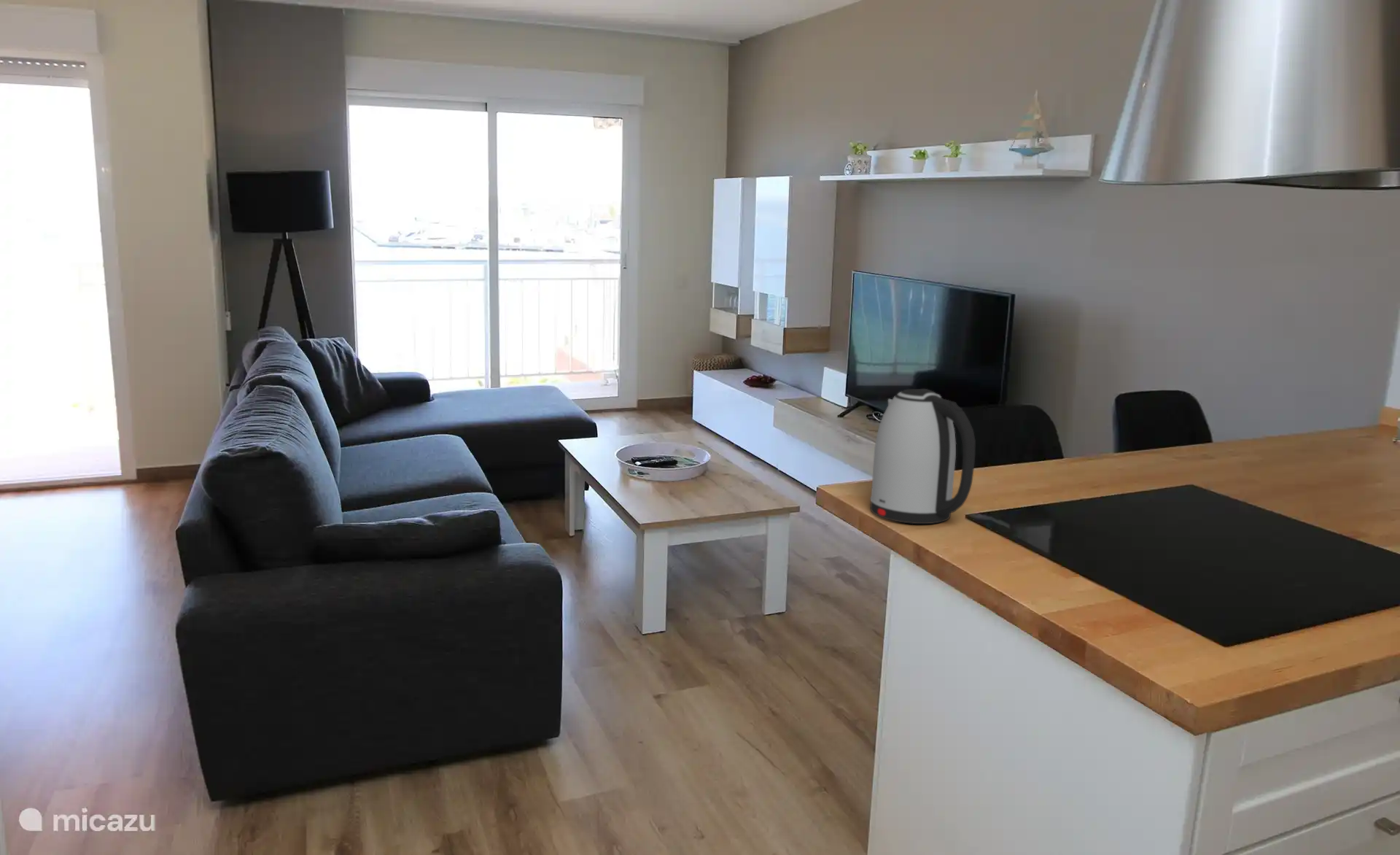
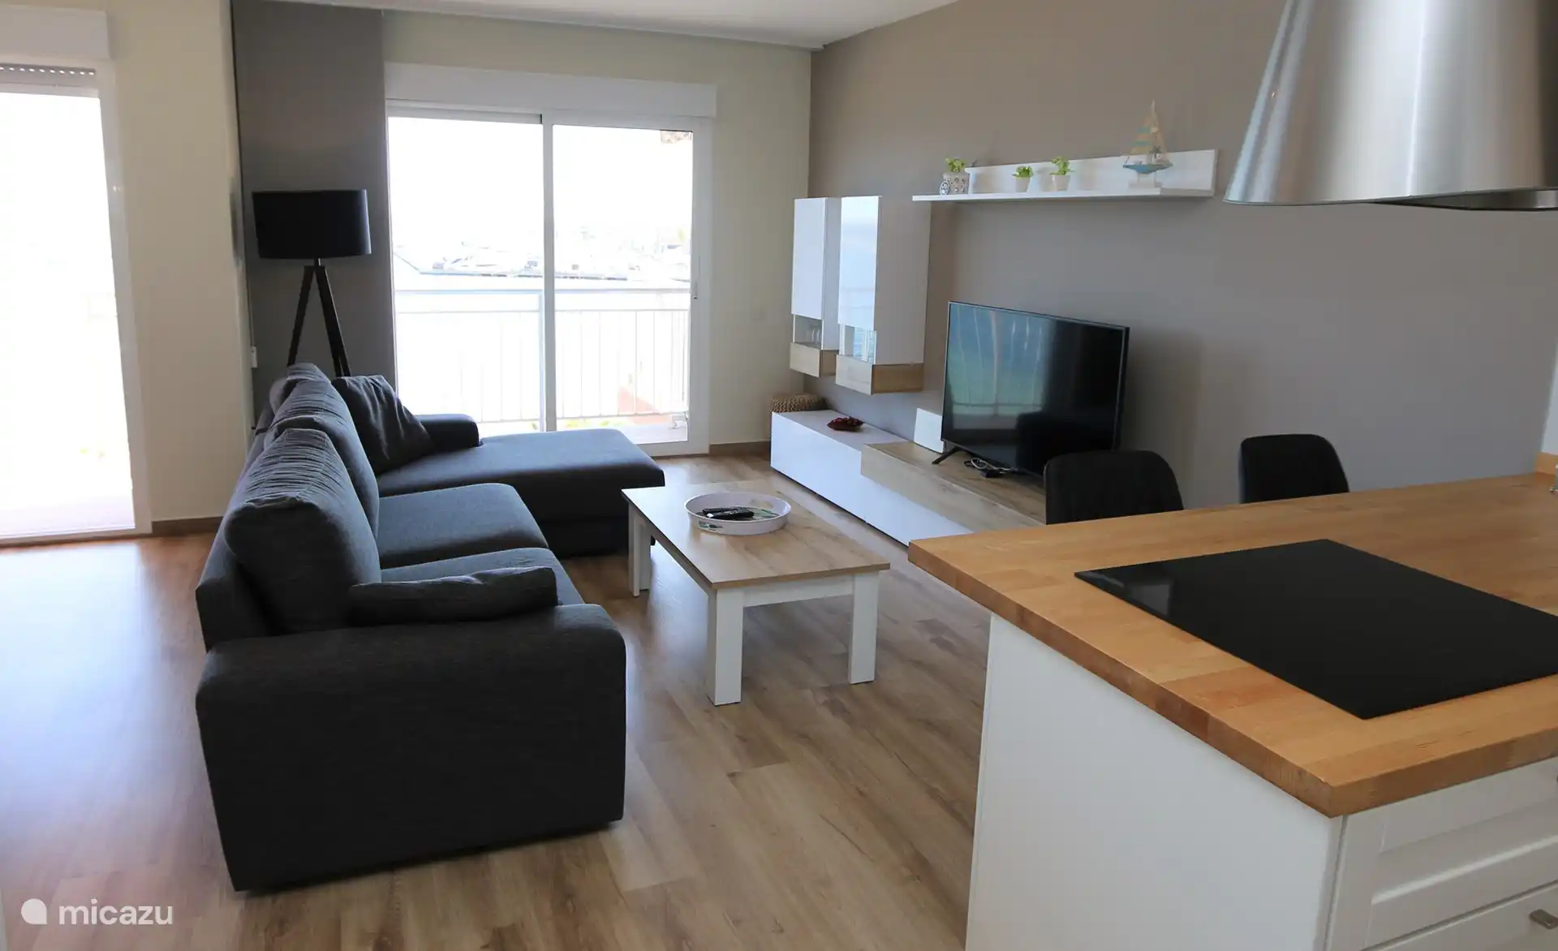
- kettle (926, 454)
